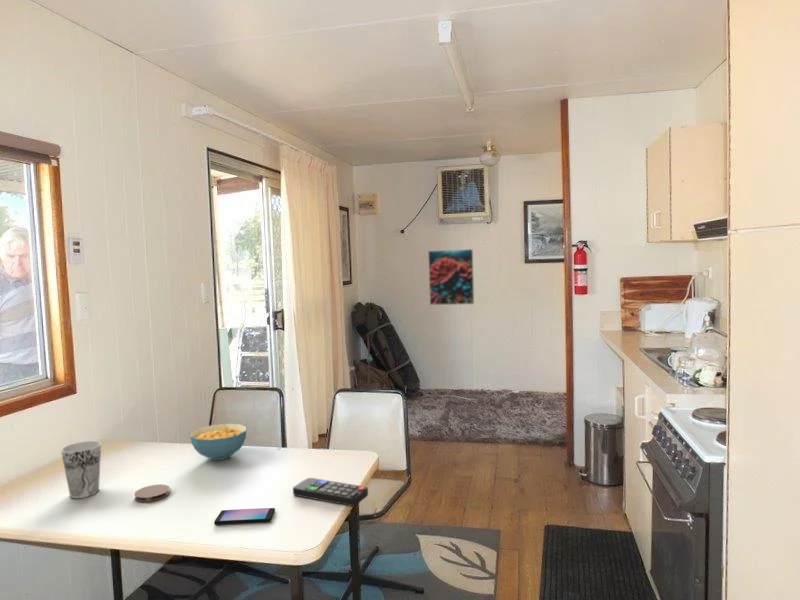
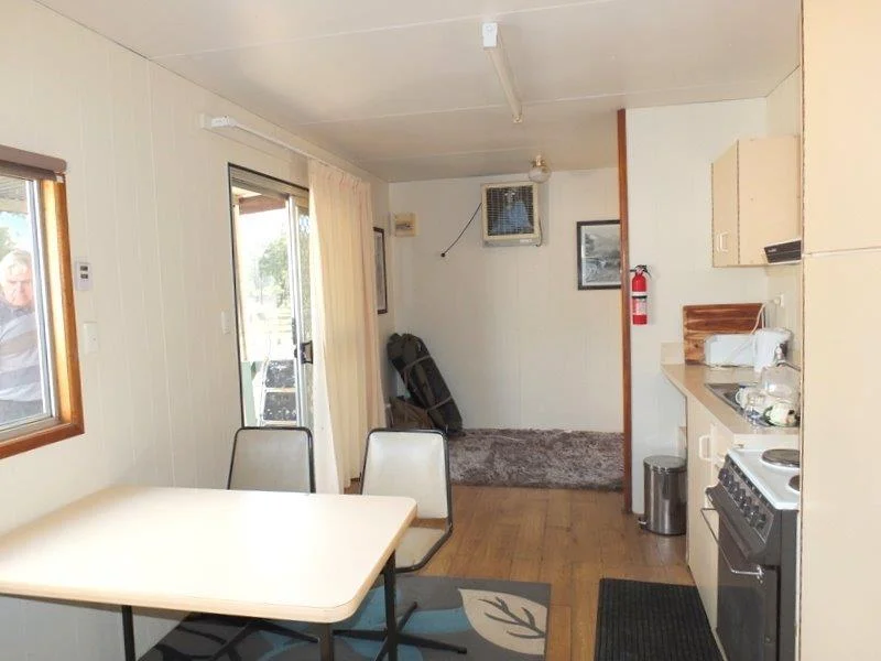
- cup (82, 469)
- remote control (330, 490)
- cereal bowl (219, 444)
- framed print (451, 277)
- coaster (152, 493)
- smartphone (245, 516)
